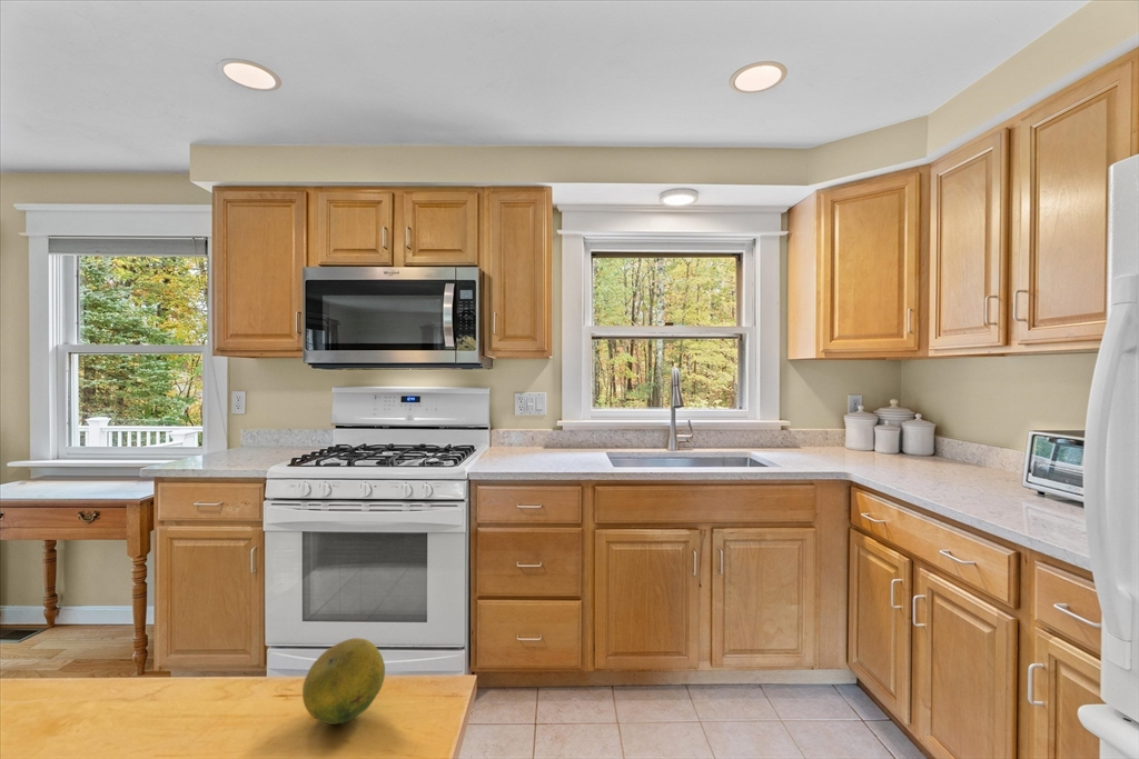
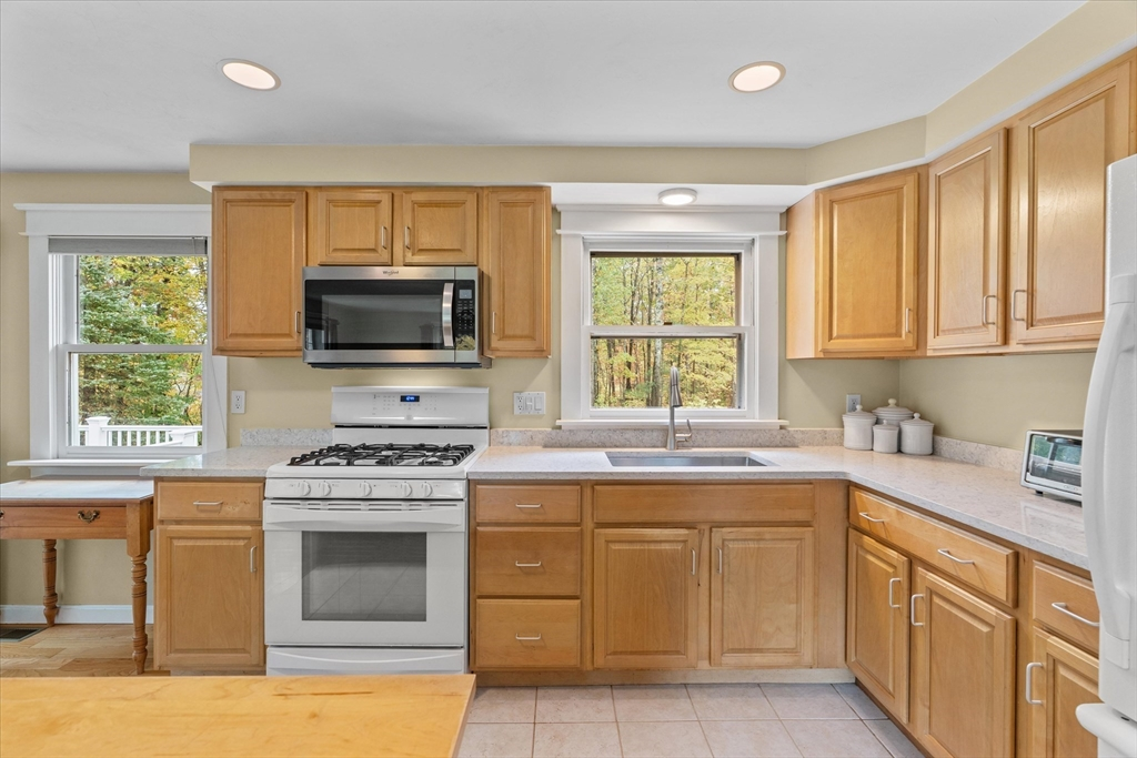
- fruit (344, 679)
